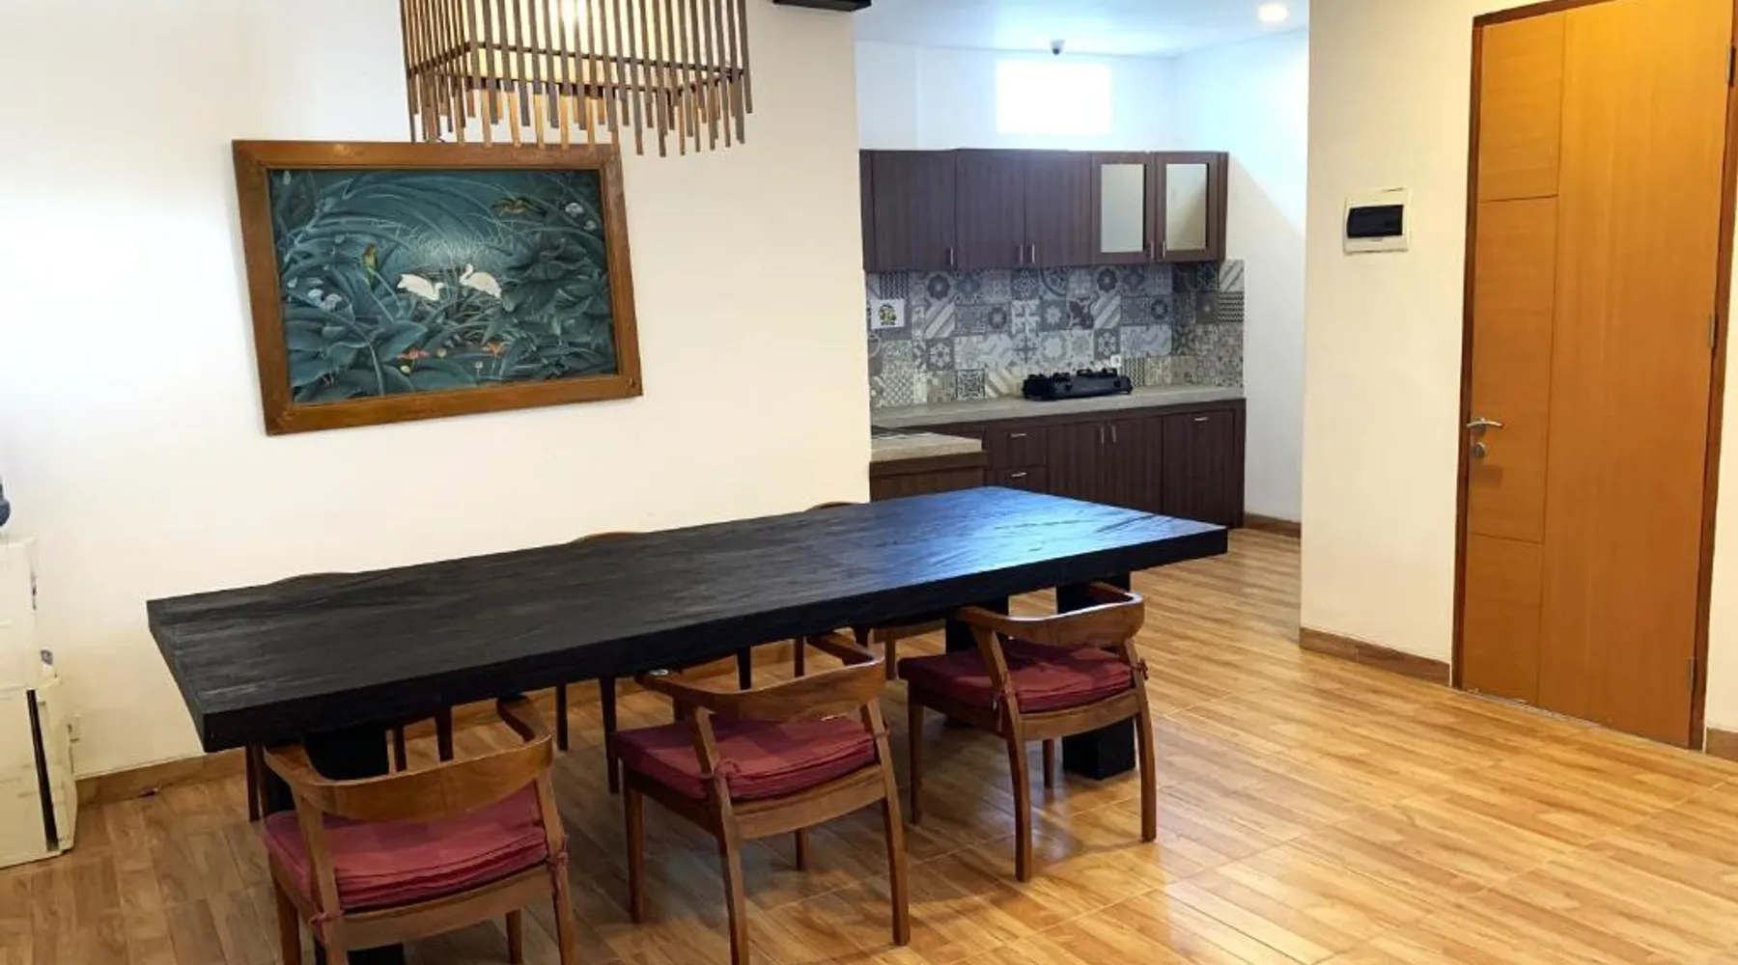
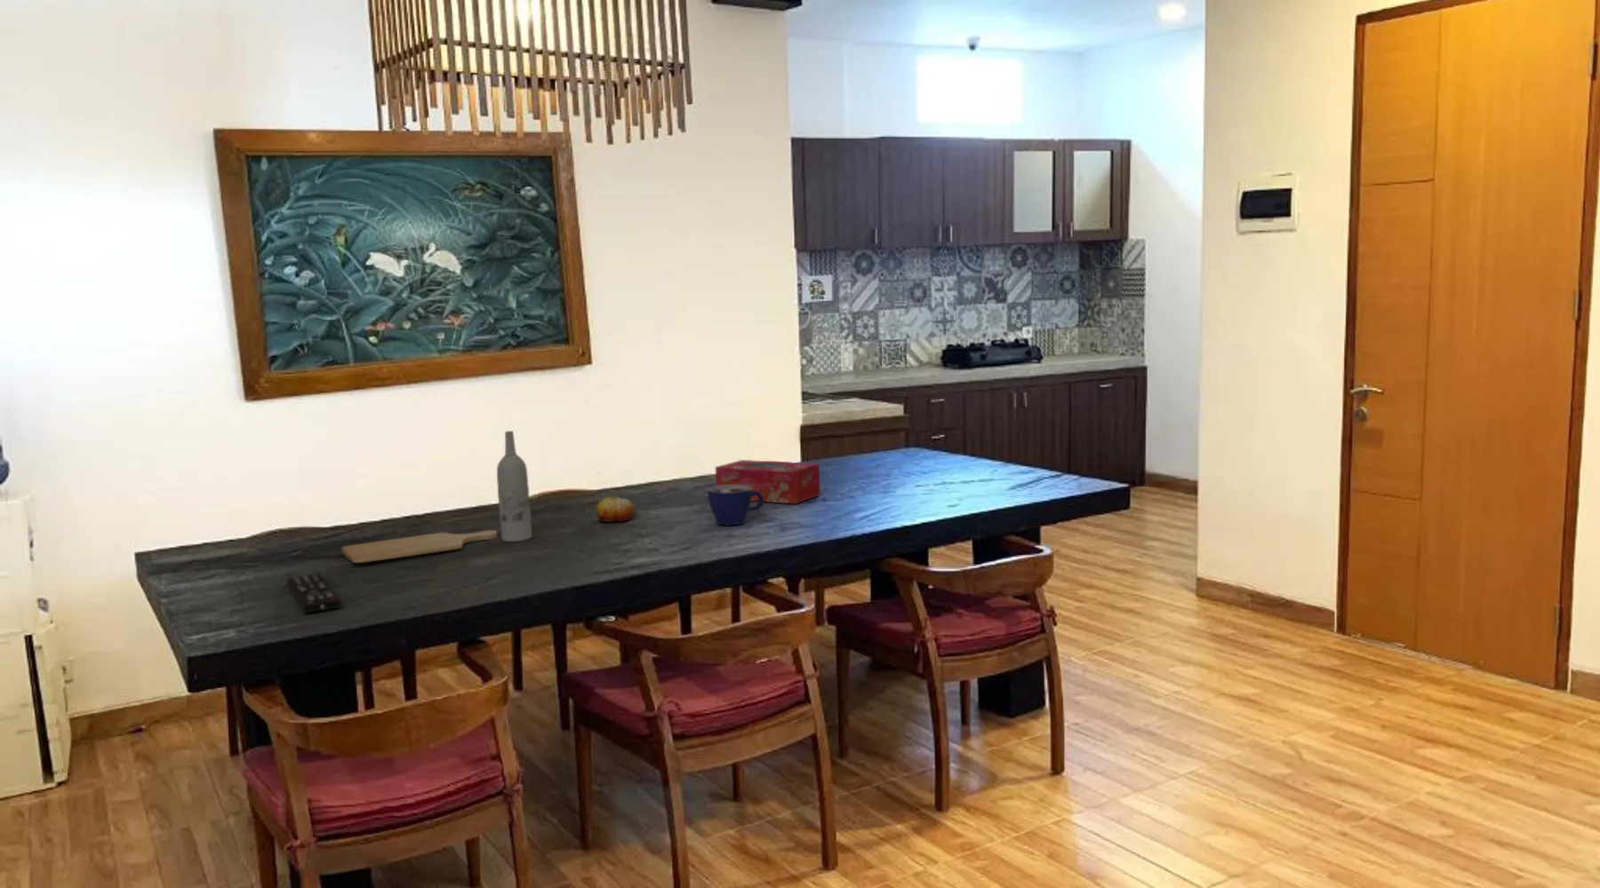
+ fruit (615, 507)
+ wine bottle (513, 484)
+ remote control (312, 592)
+ tissue box (767, 480)
+ chopping board (424, 544)
+ cup (737, 504)
